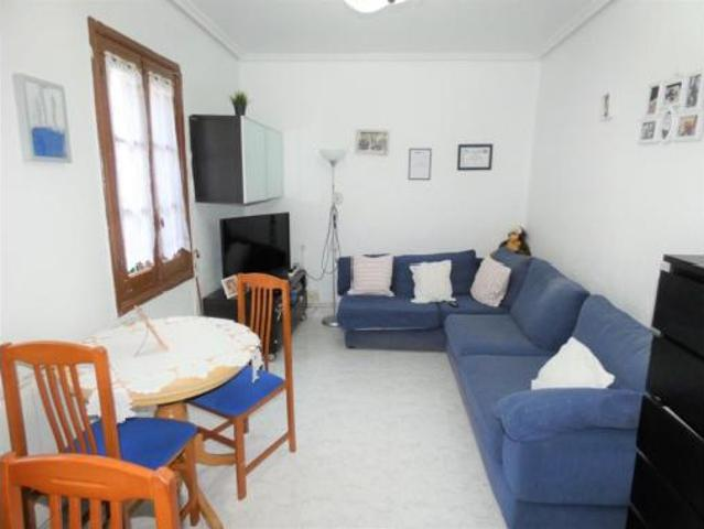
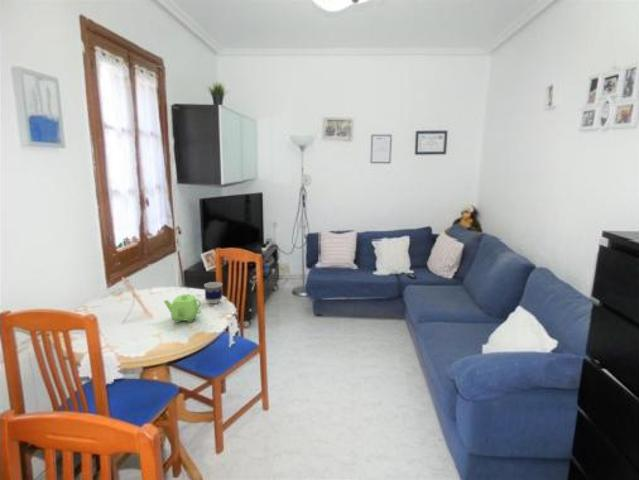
+ teapot (182, 307)
+ cup (213, 292)
